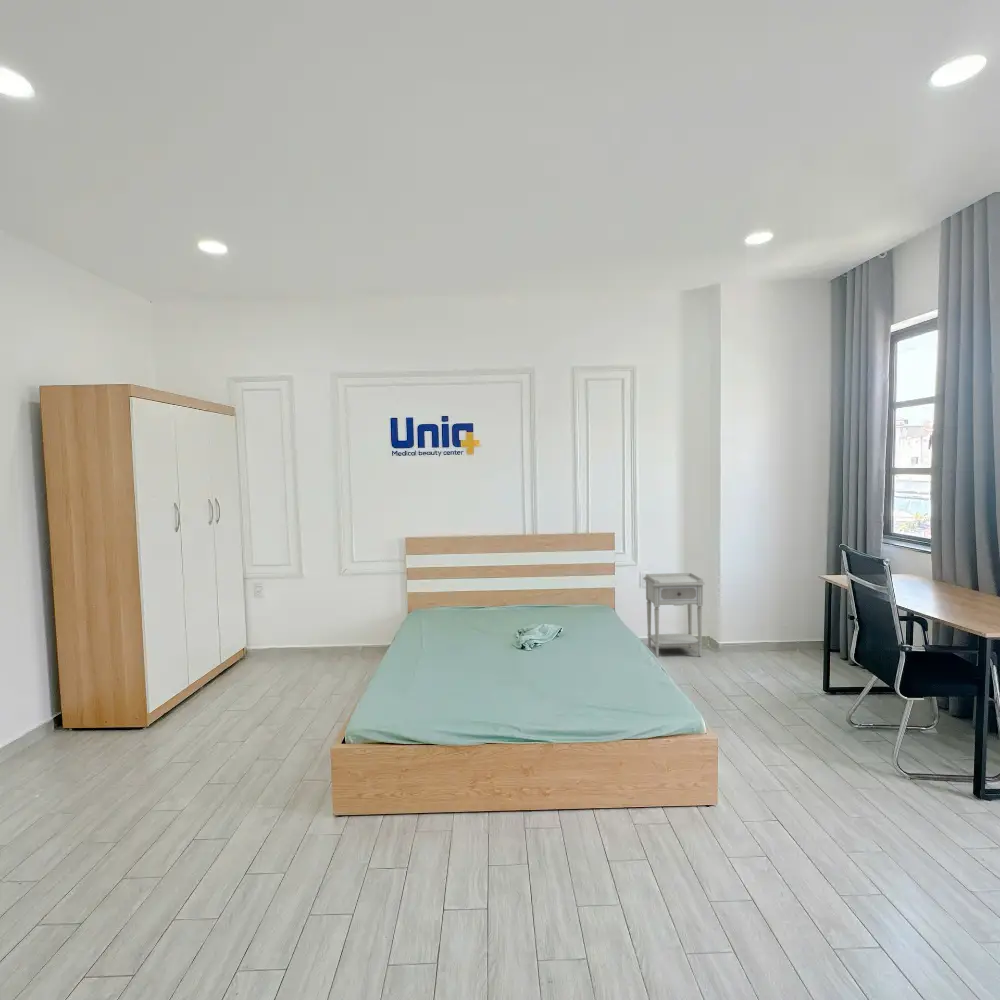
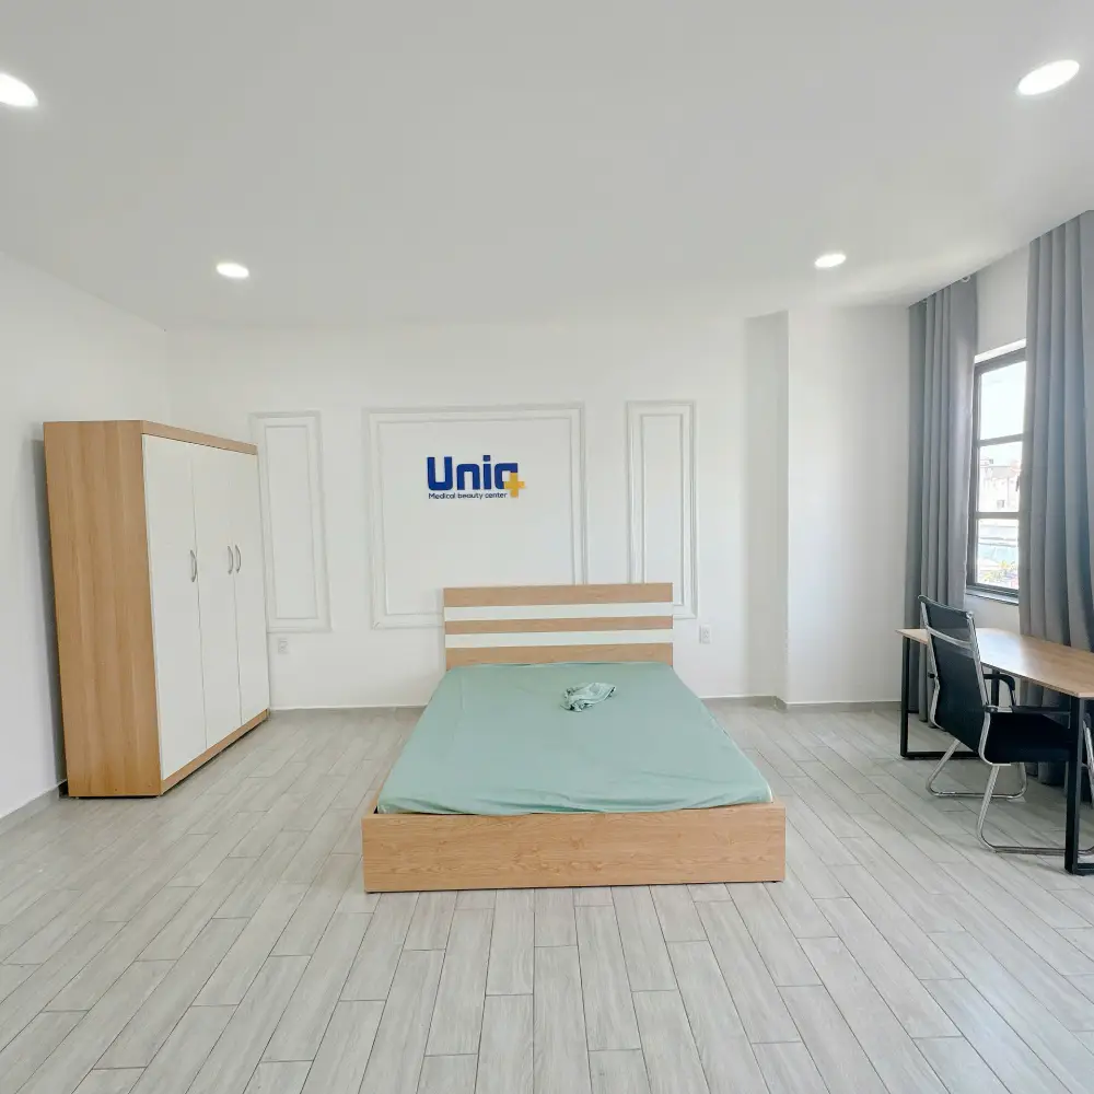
- nightstand (674, 605)
